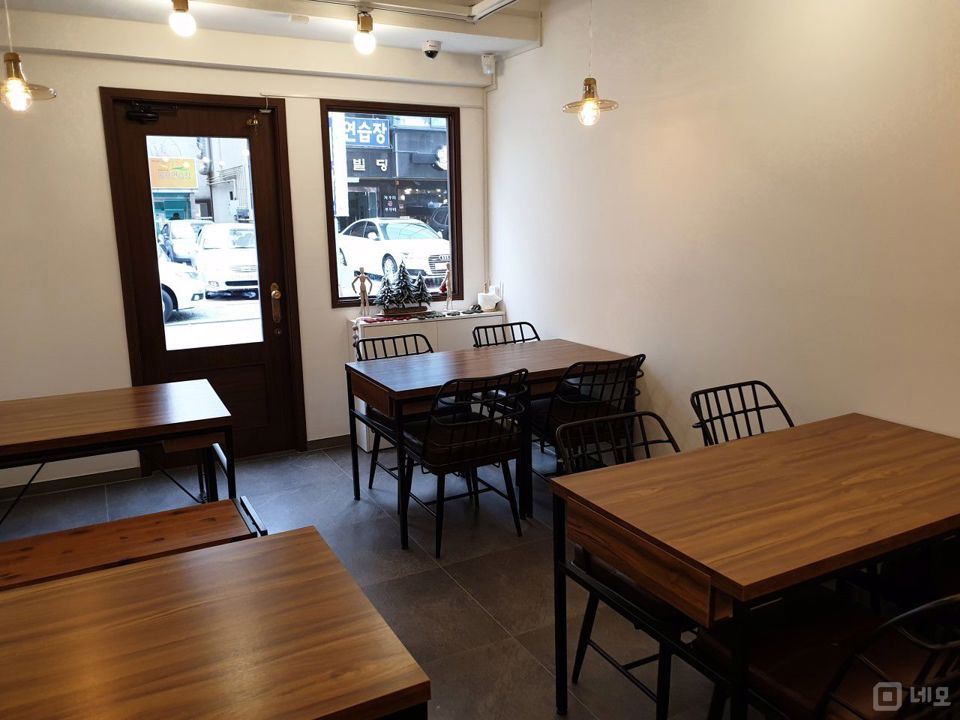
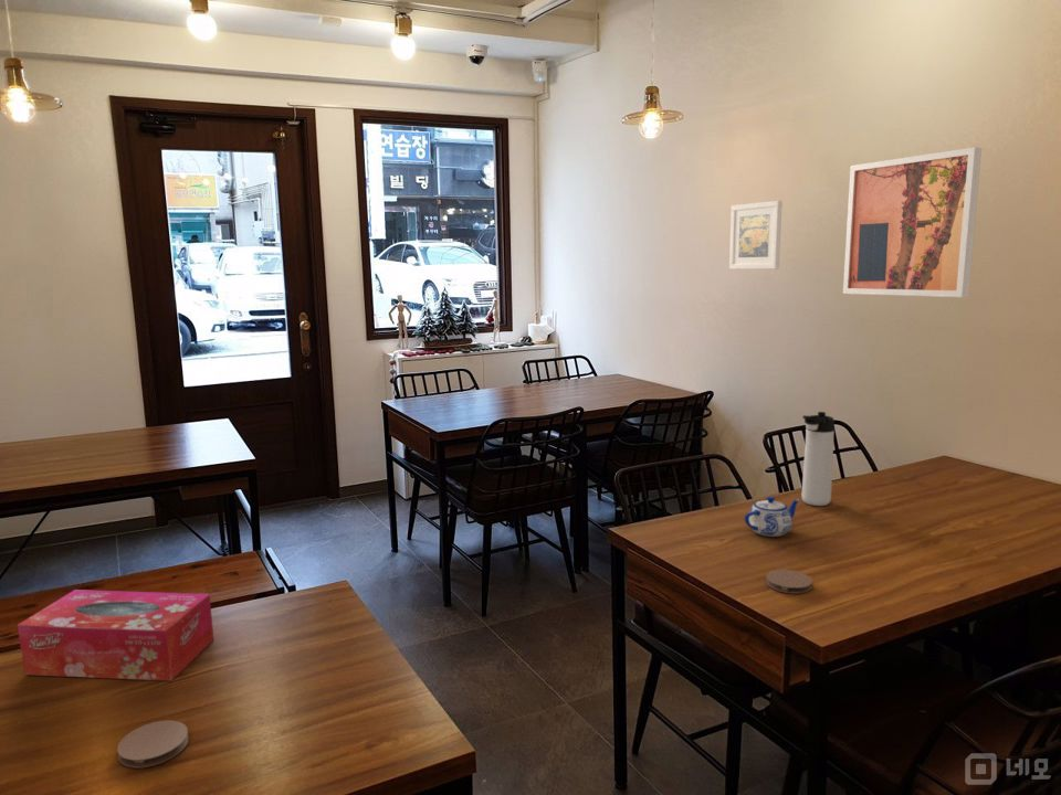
+ coaster (154, 743)
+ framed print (754, 236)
+ teapot (773, 513)
+ tissue box (119, 633)
+ coaster (788, 581)
+ wall art (905, 226)
+ thermos bottle (815, 458)
